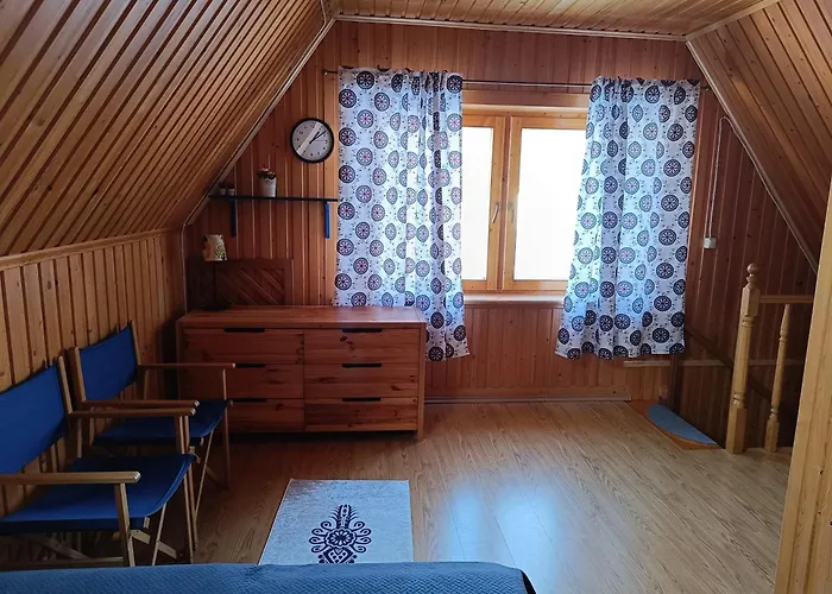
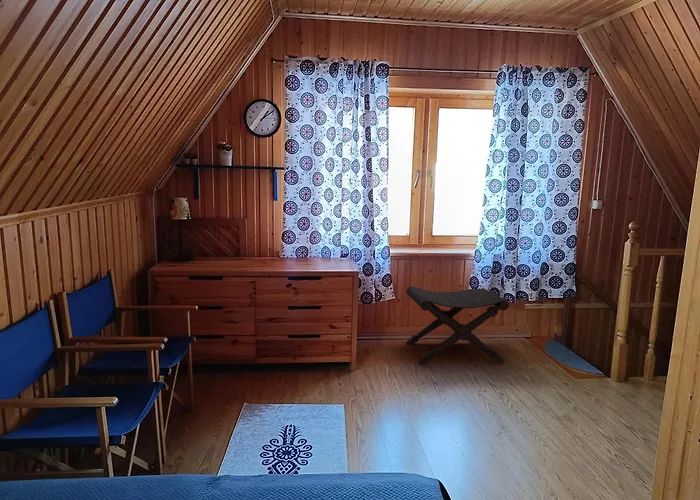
+ footstool (453, 323)
